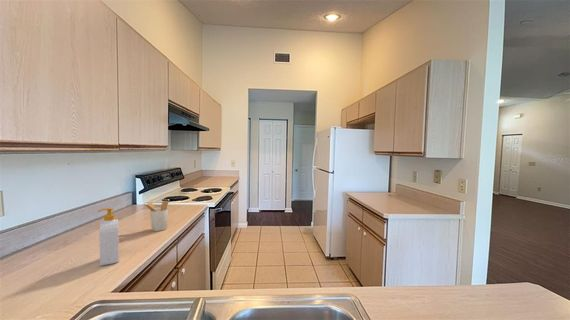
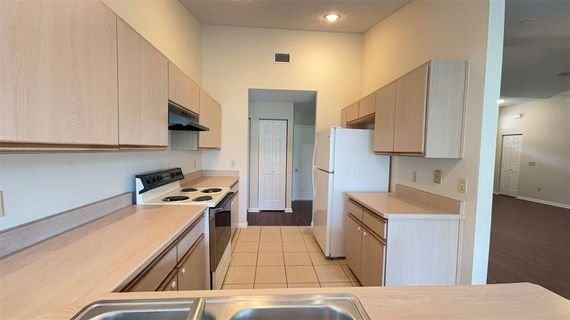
- utensil holder (155, 215)
- soap bottle (108, 234)
